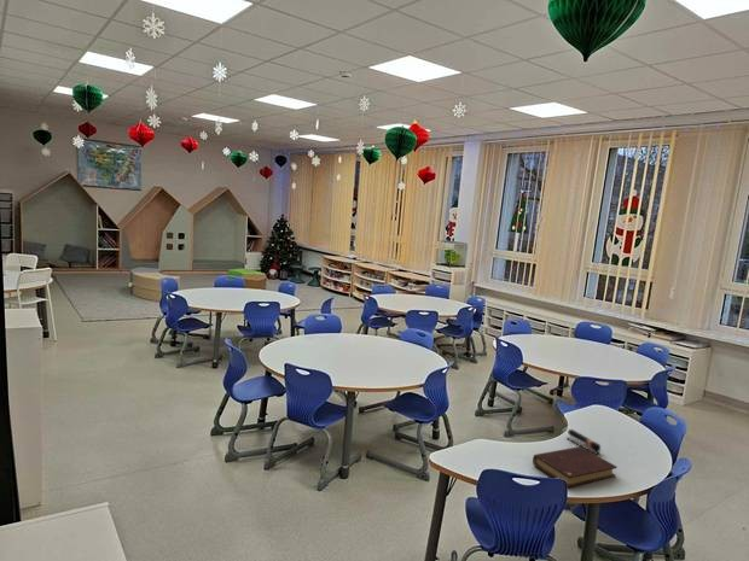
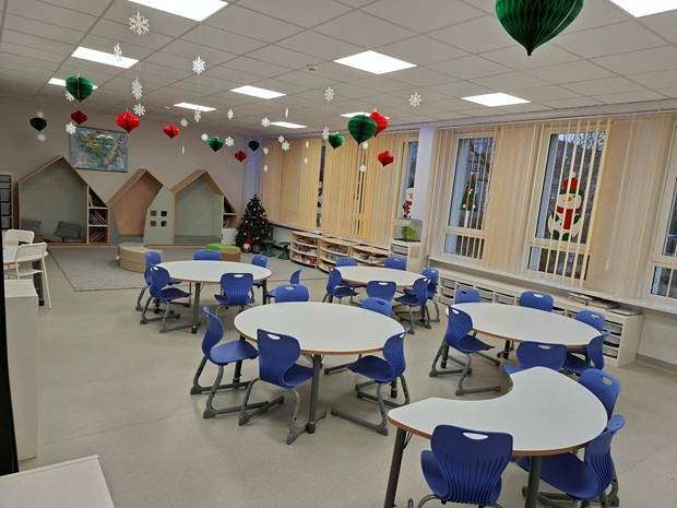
- book (574, 464)
- stapler (583, 440)
